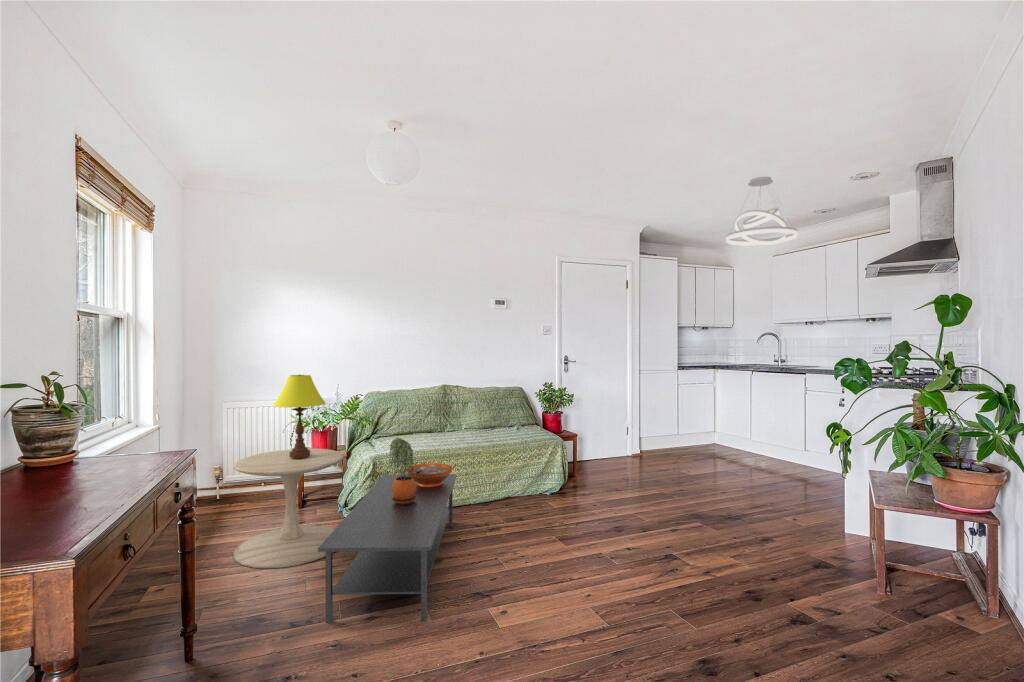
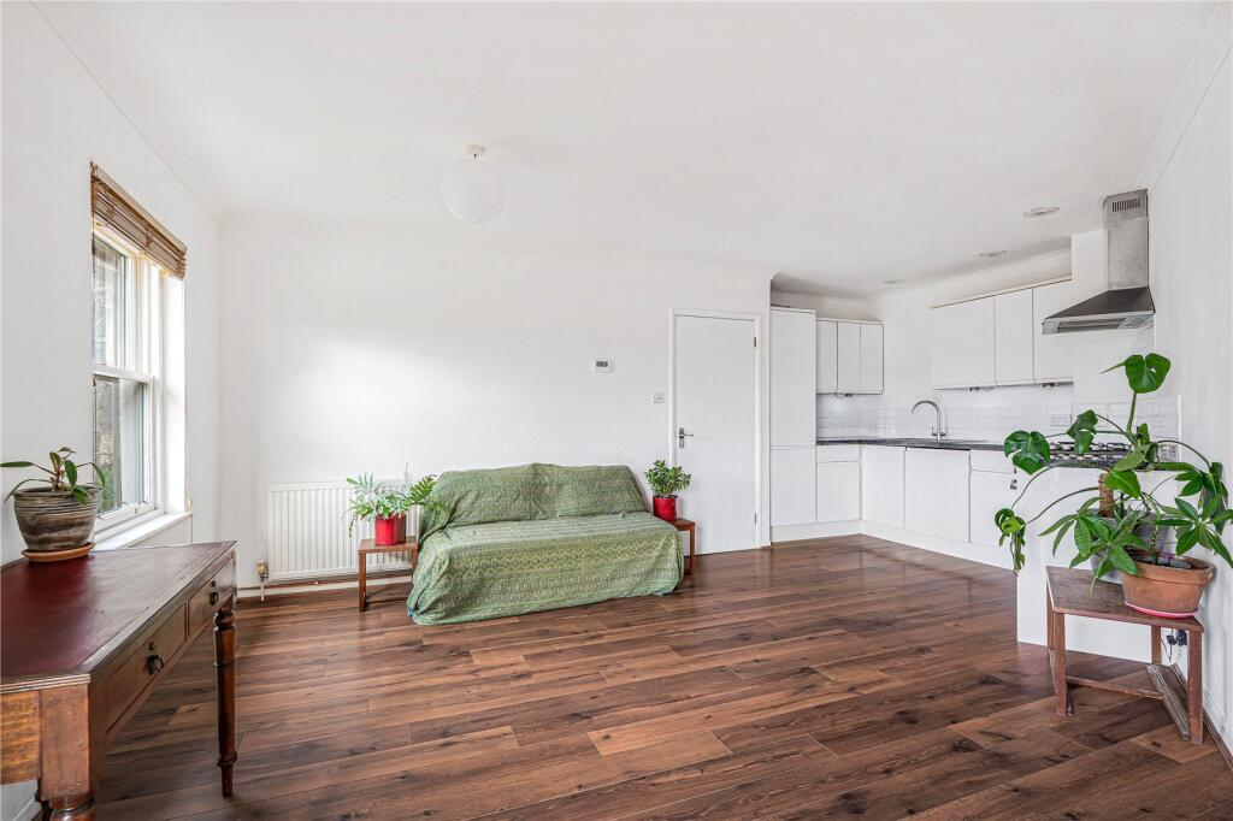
- potted plant (401, 469)
- side table (290, 502)
- pendant light (760, 211)
- coffee table (402, 533)
- table lamp (299, 413)
- decorative bowl (429, 475)
